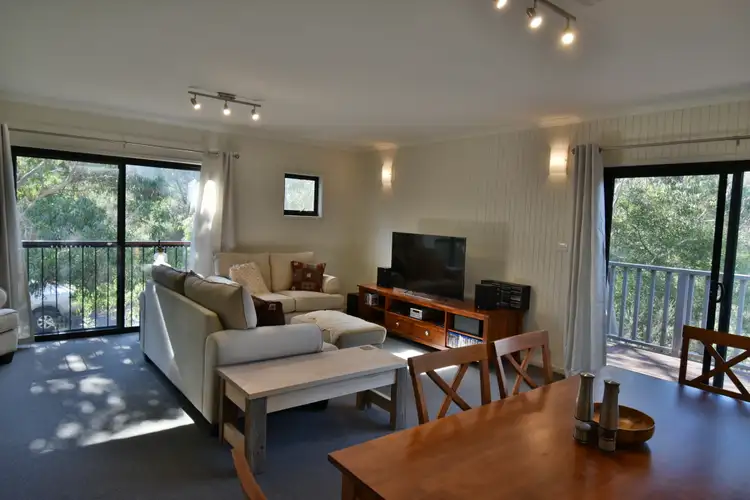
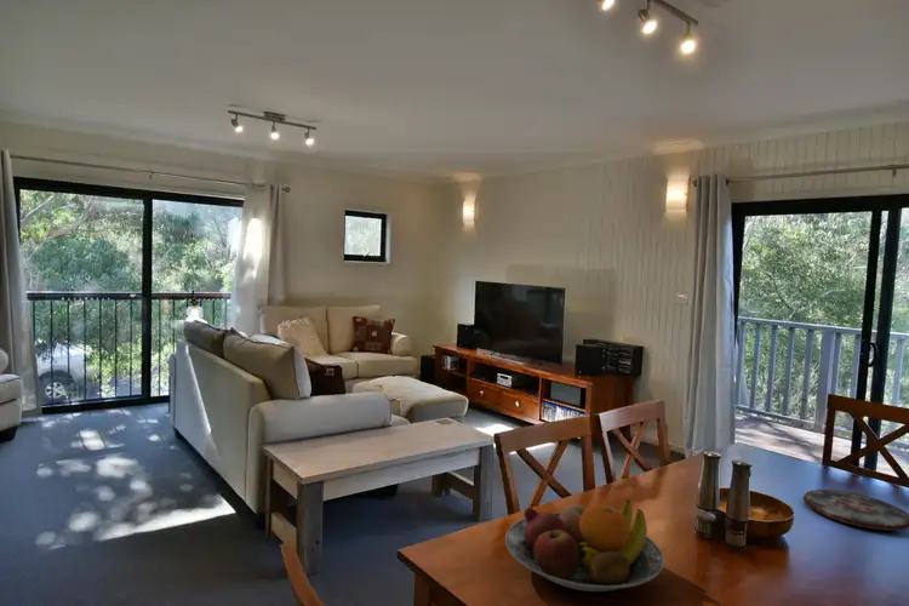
+ plate (854, 508)
+ fruit bowl (582, 538)
